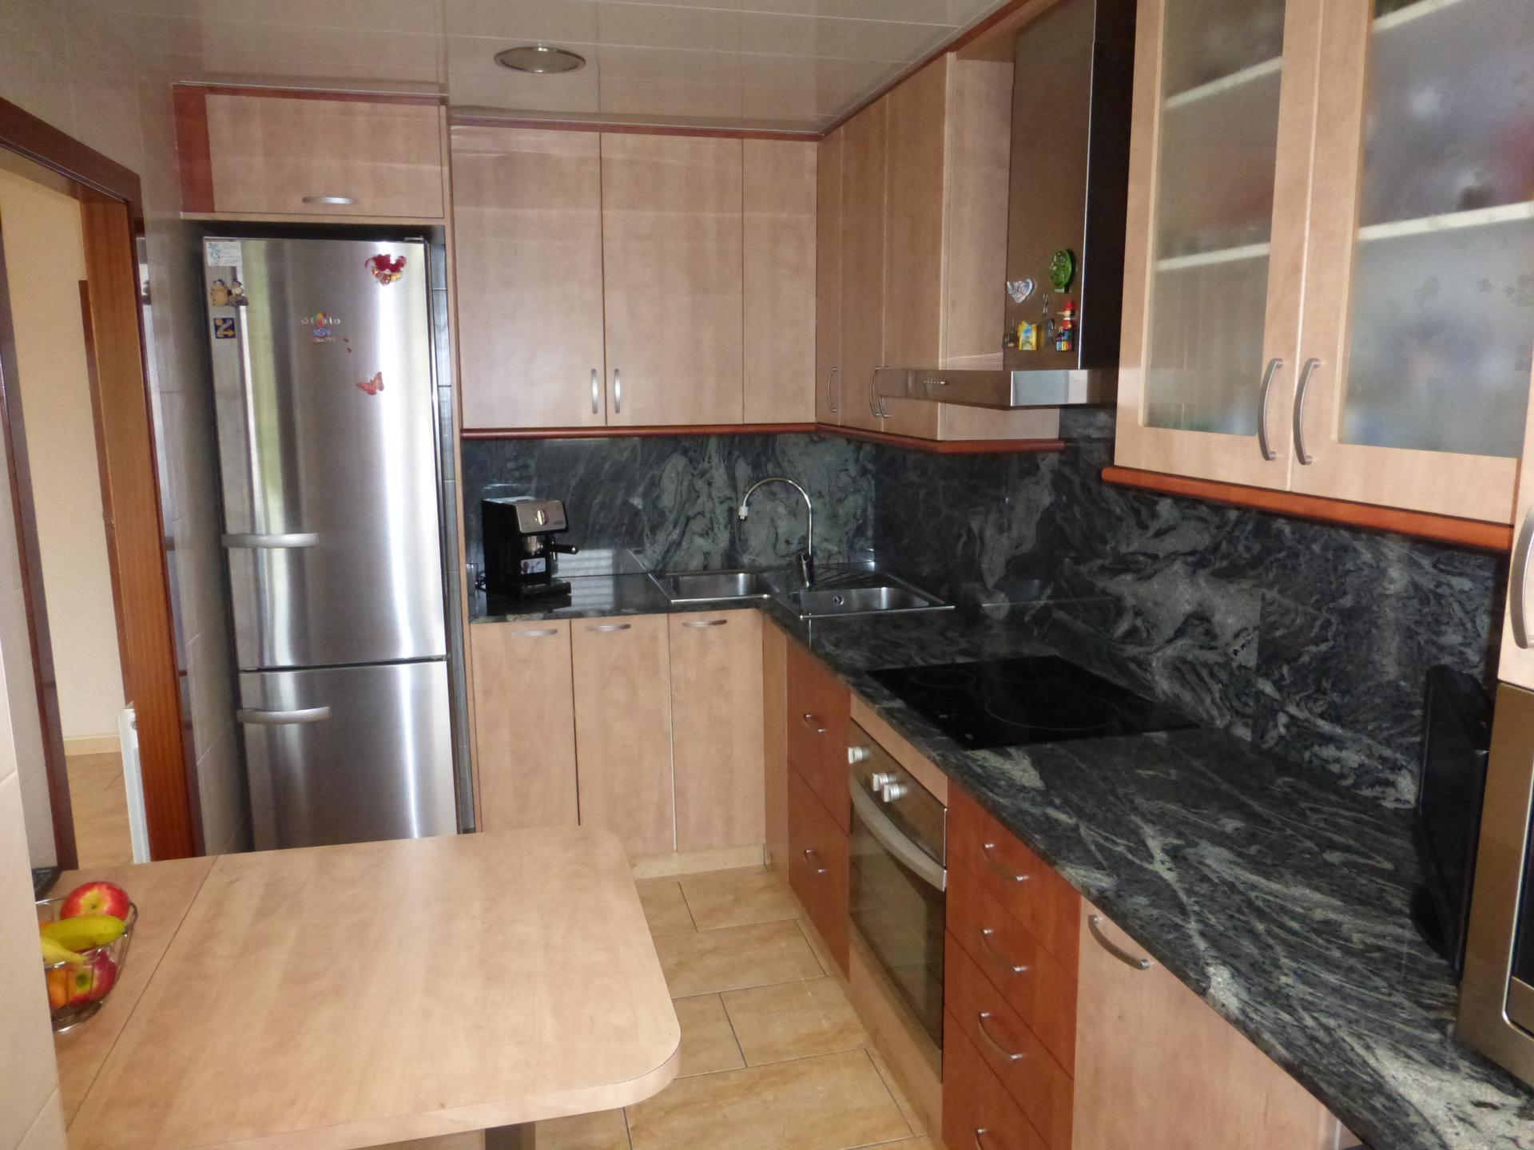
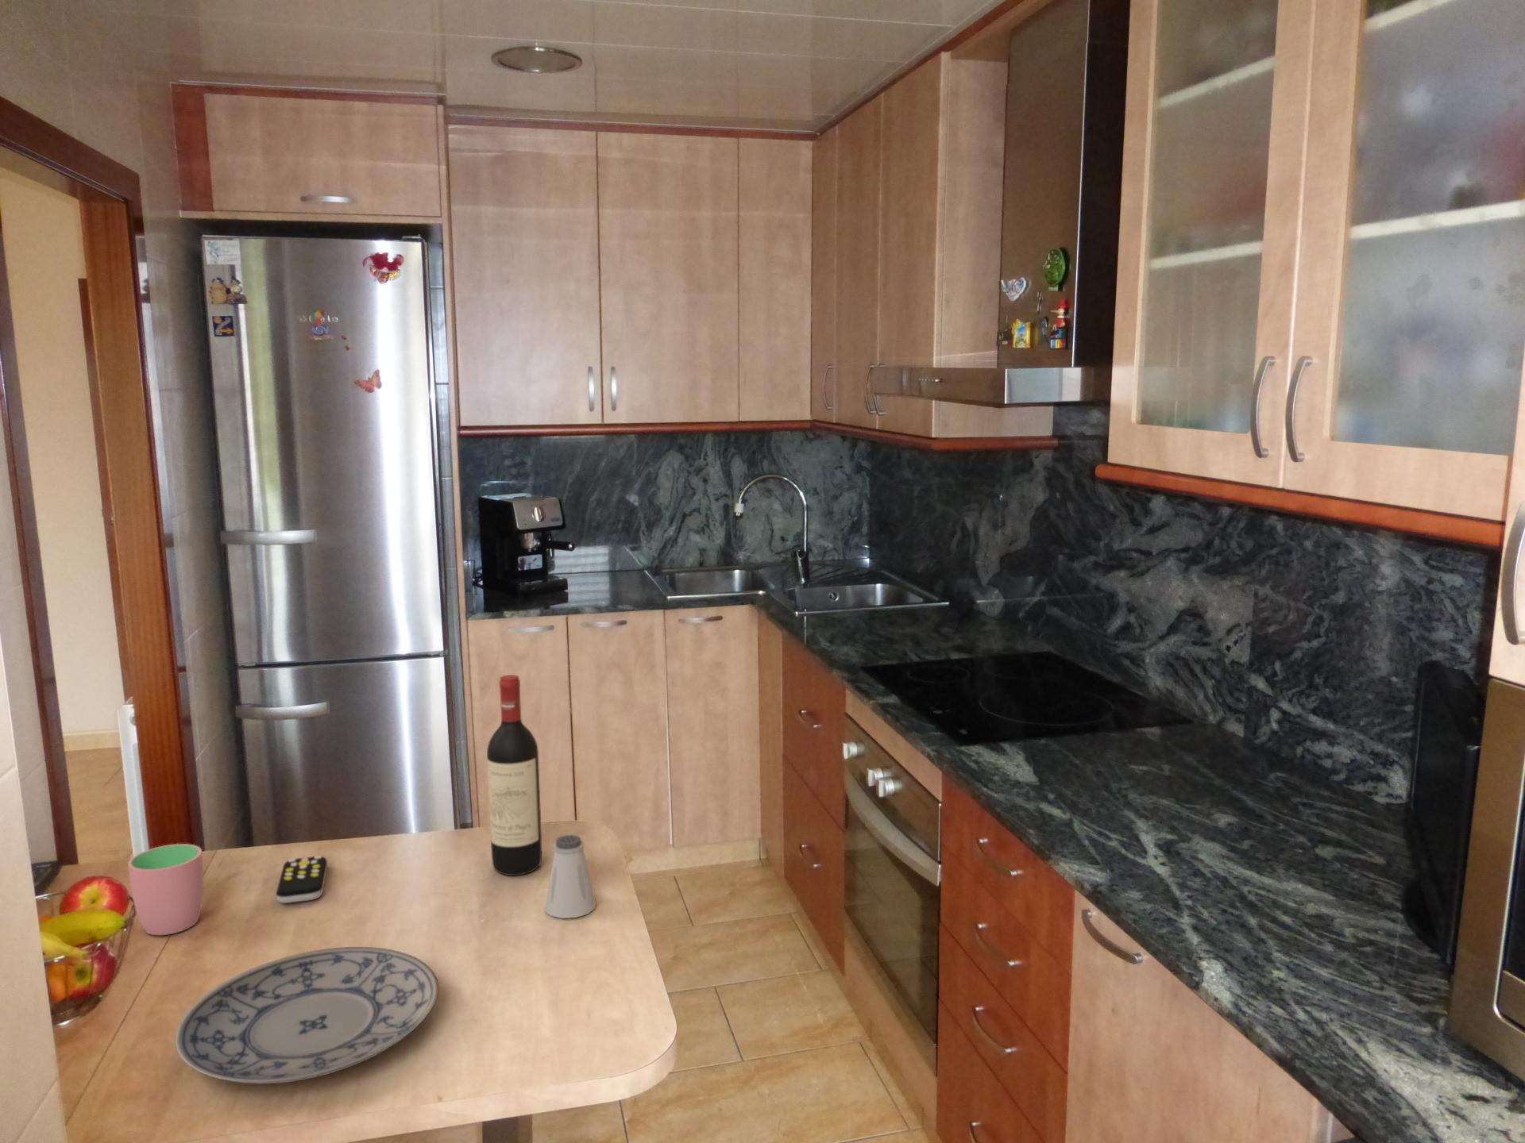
+ cup (163, 886)
+ saltshaker (569, 873)
+ remote control (301, 878)
+ plate (313, 1018)
+ wine bottle (513, 772)
